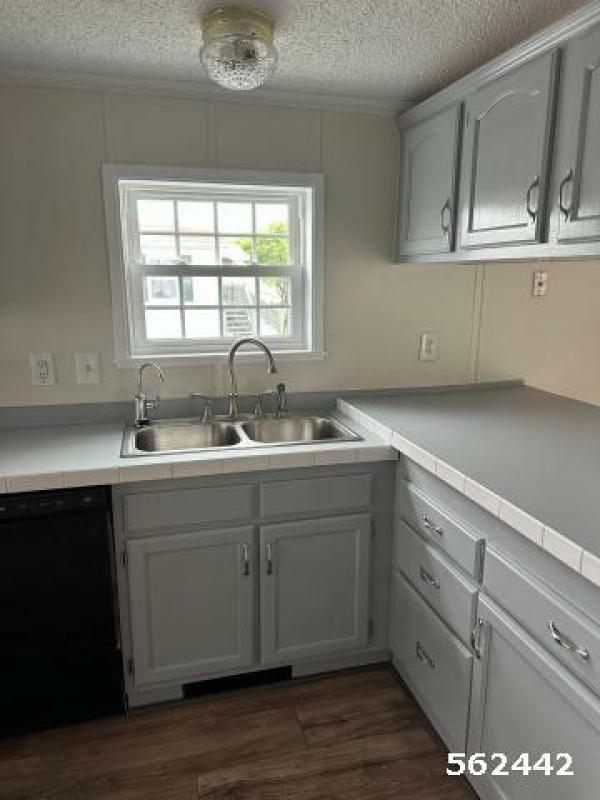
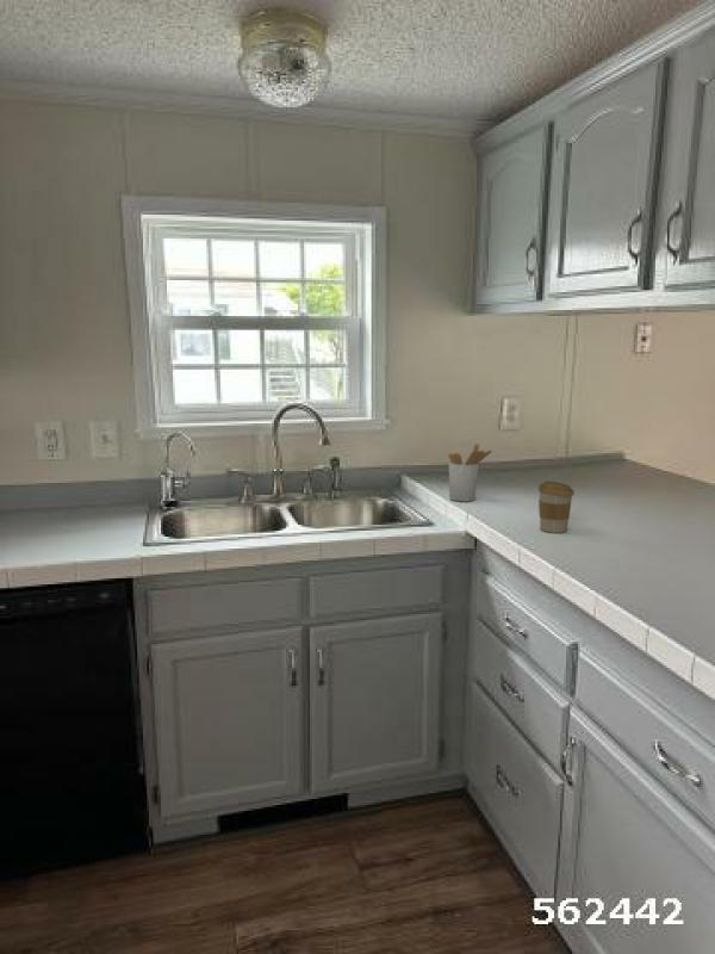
+ utensil holder (468, 472)
+ coffee cup (554, 506)
